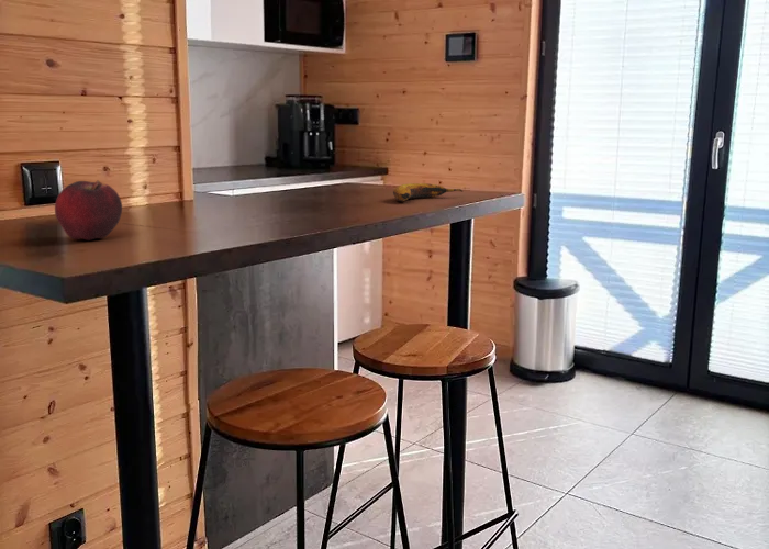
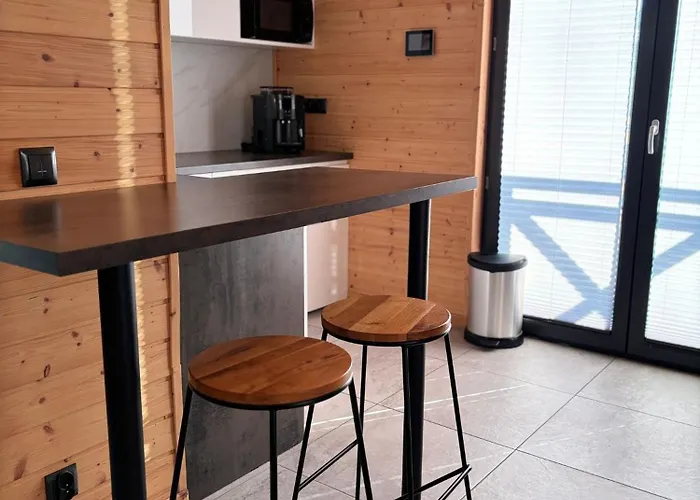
- banana (421, 191)
- fruit (88, 210)
